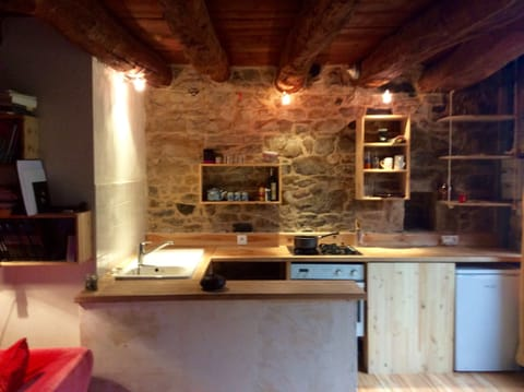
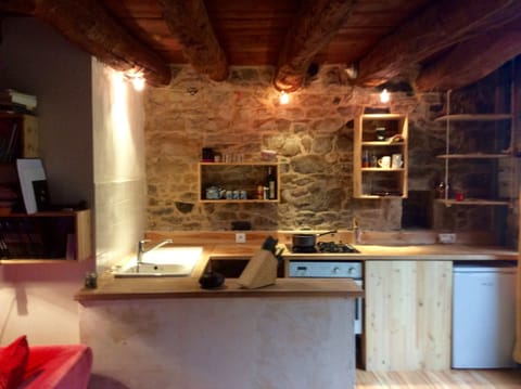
+ knife block (262, 260)
